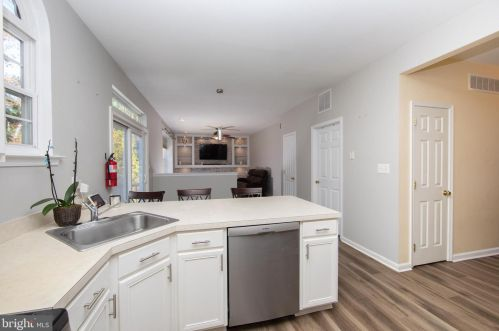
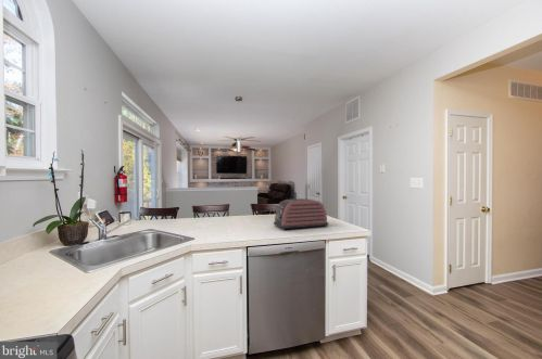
+ toaster (299, 213)
